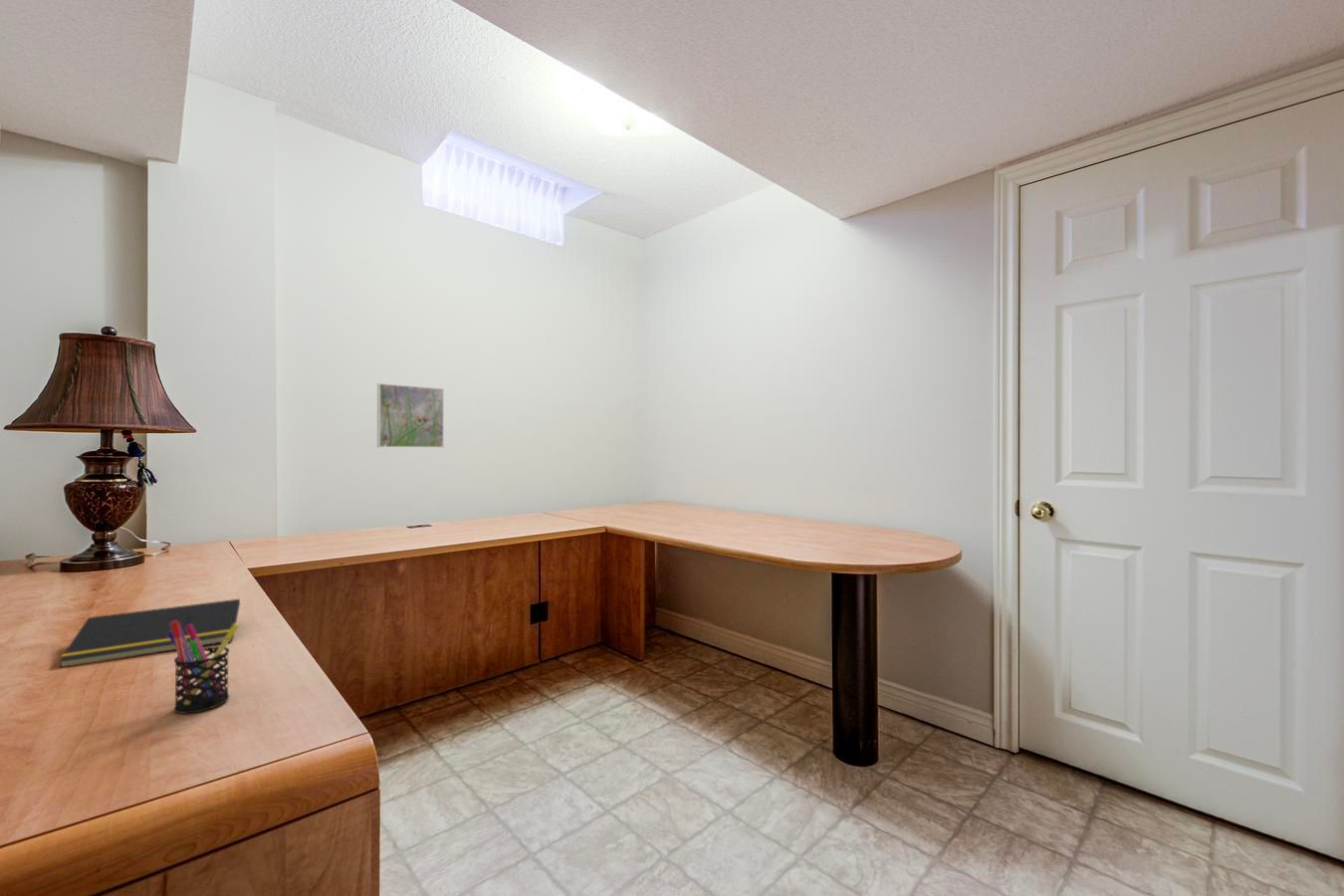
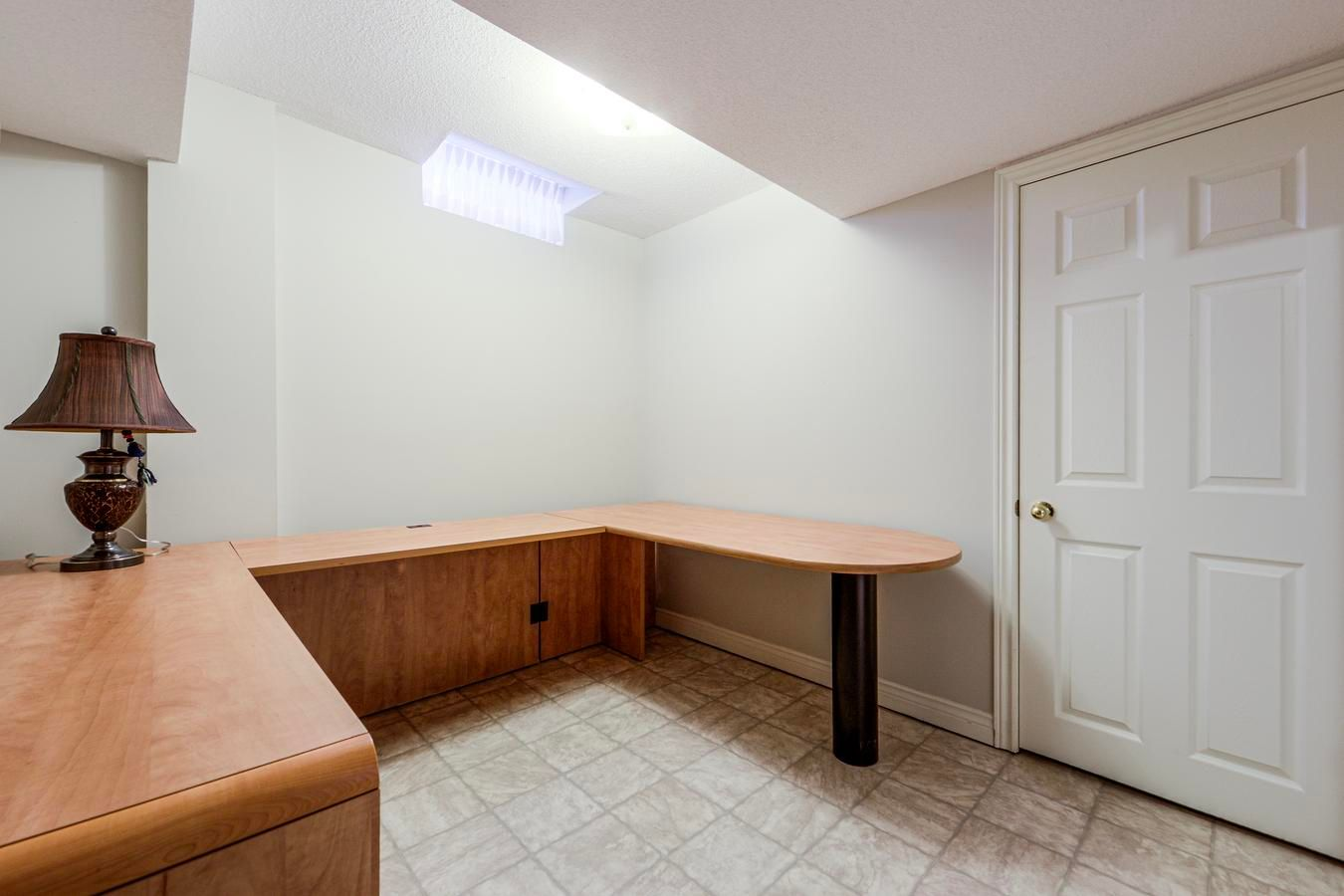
- notepad (160, 628)
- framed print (411, 416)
- pen holder (197, 663)
